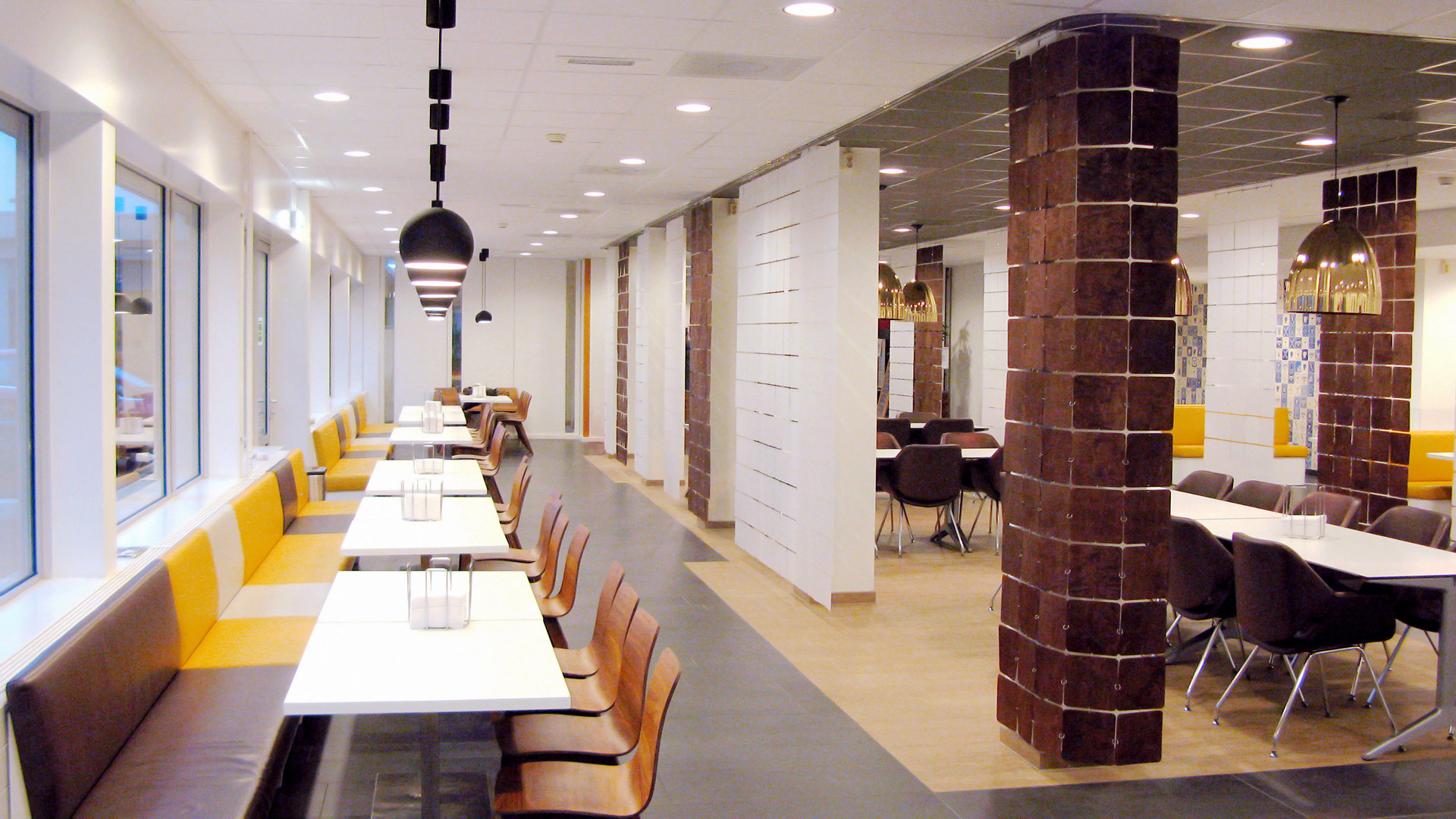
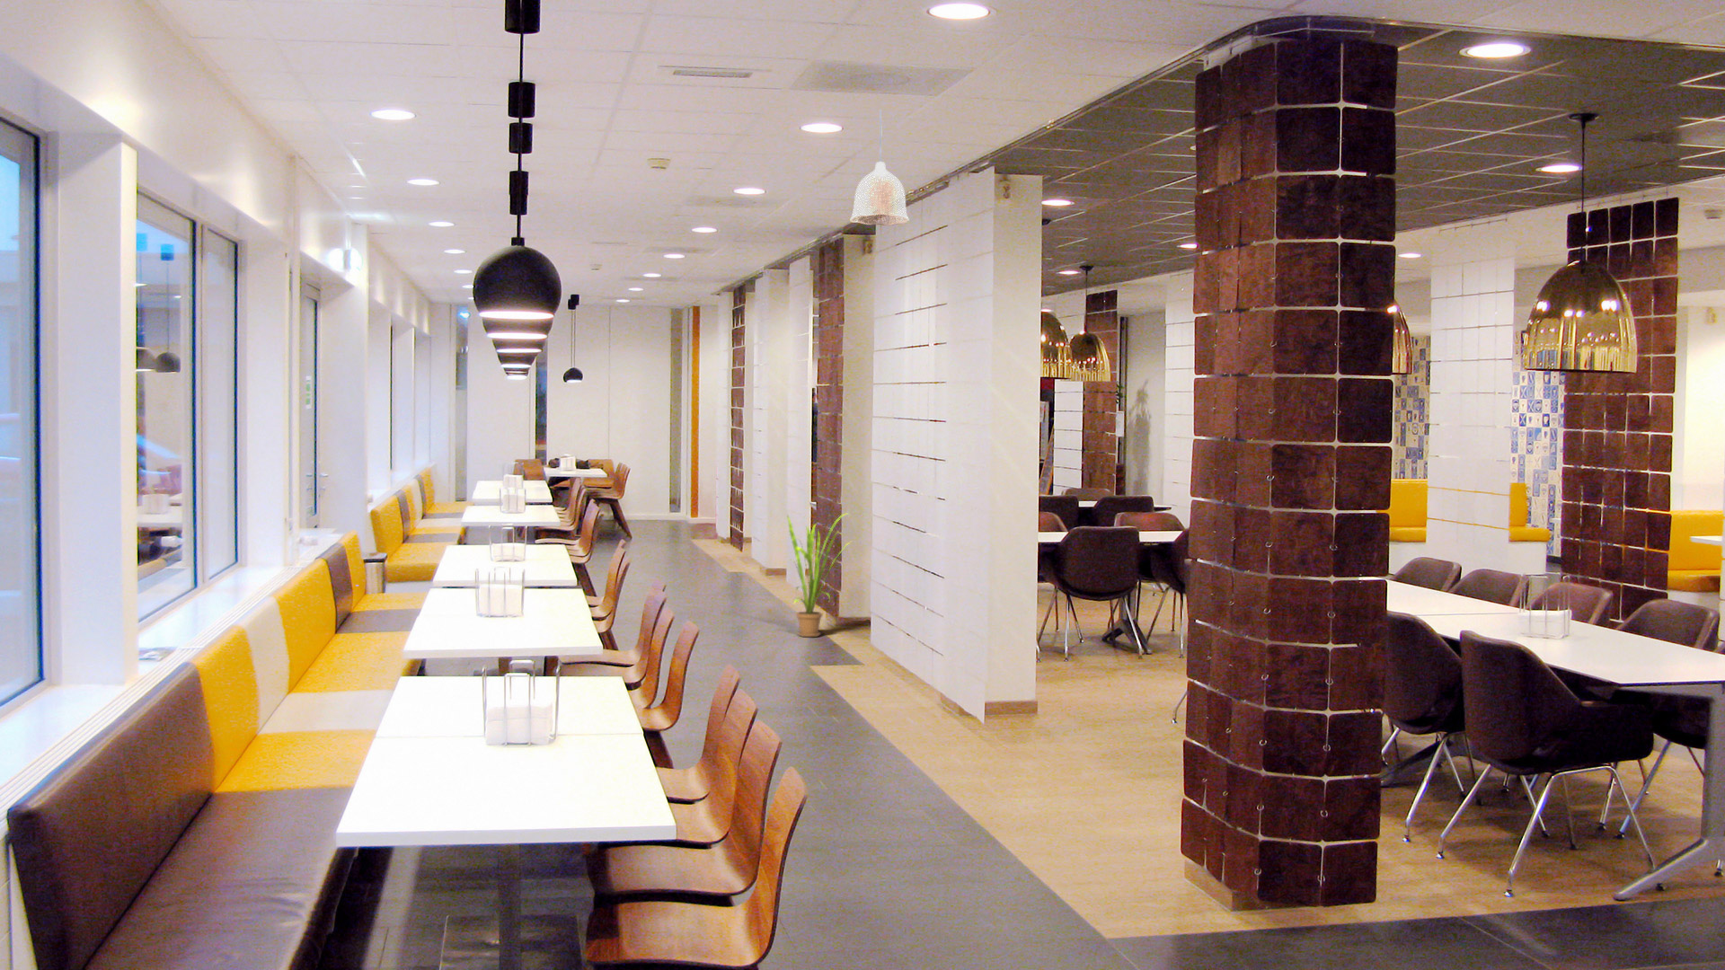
+ house plant (815, 573)
+ pendant lamp (879, 165)
